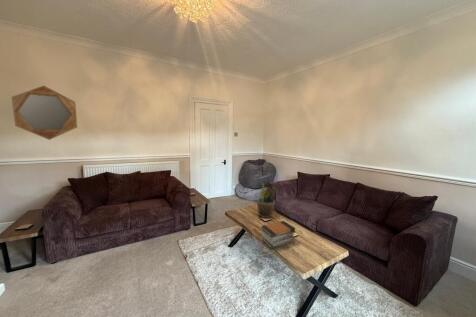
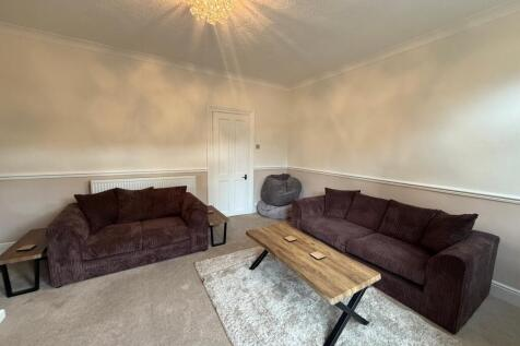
- potted plant (266, 199)
- book stack (277, 234)
- home mirror (45, 112)
